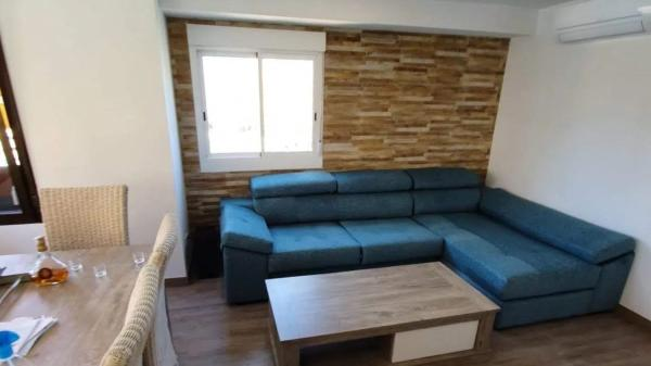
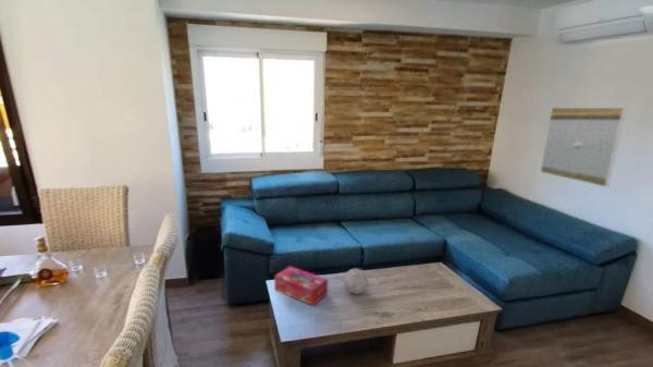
+ decorative ball (356, 281)
+ tissue box (300, 284)
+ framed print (578, 144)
